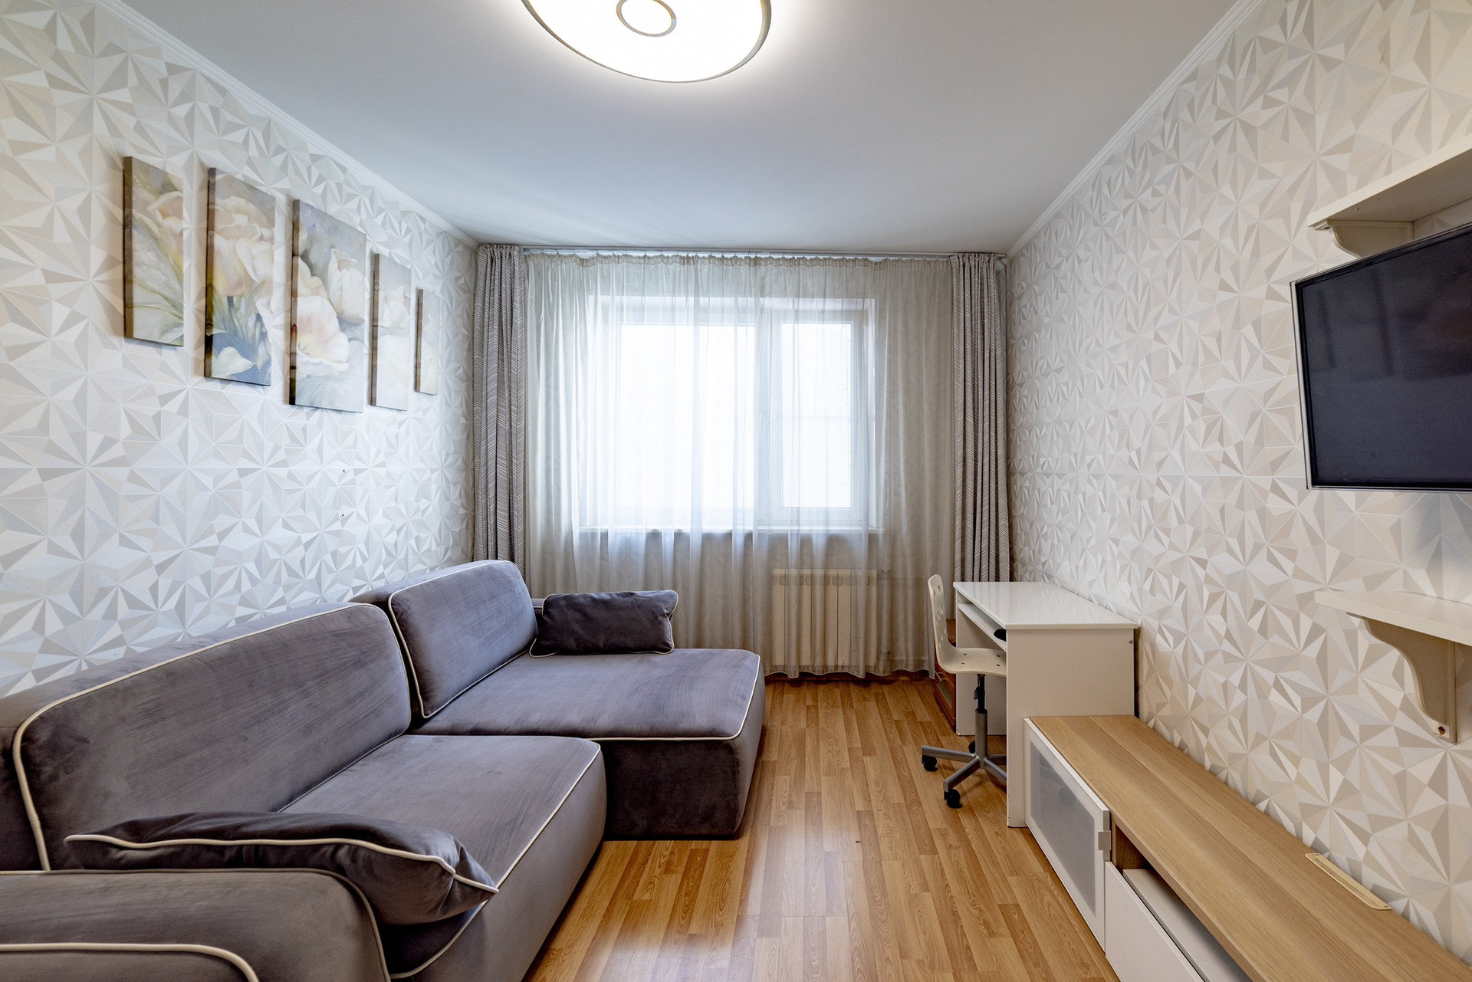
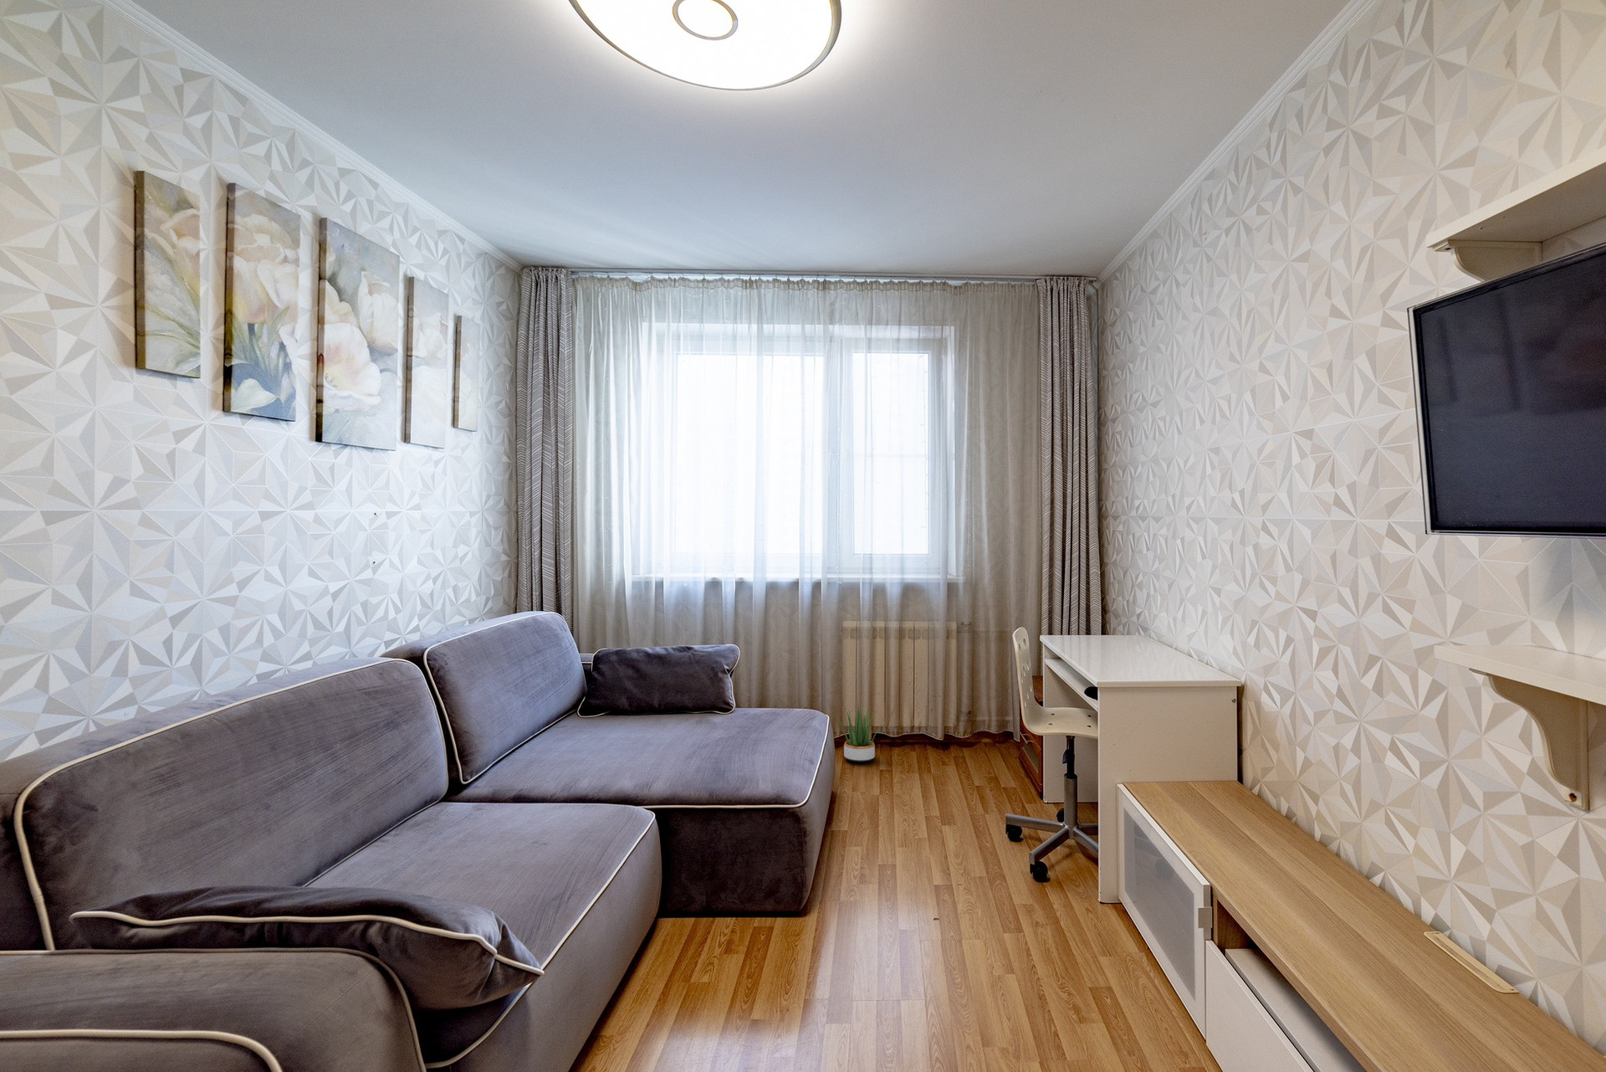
+ potted plant (859, 732)
